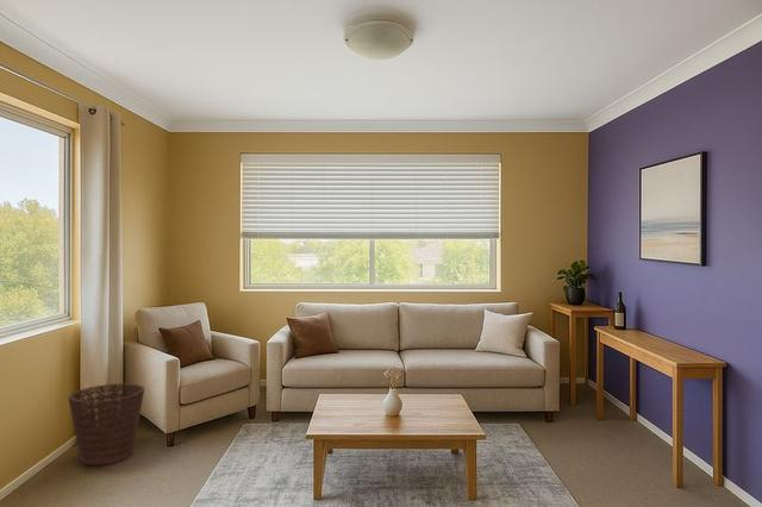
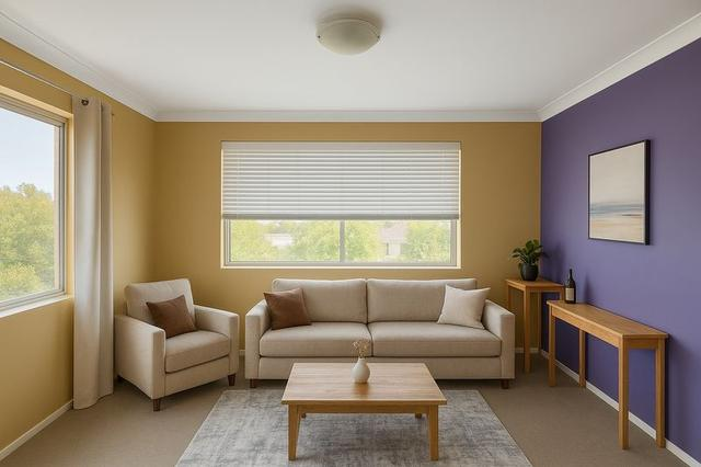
- basket (107, 424)
